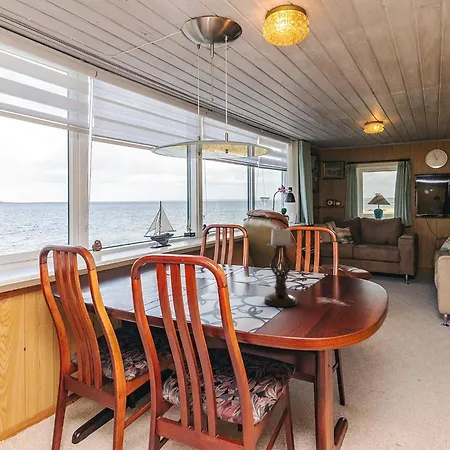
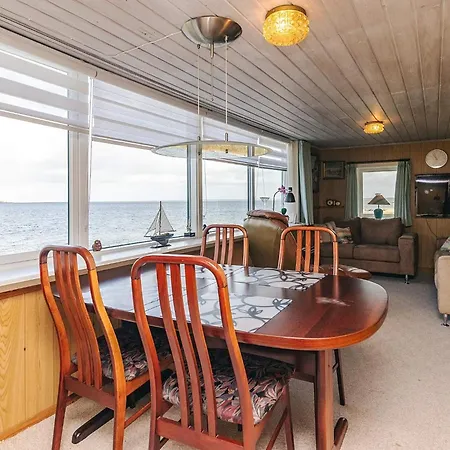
- candle holder (281, 264)
